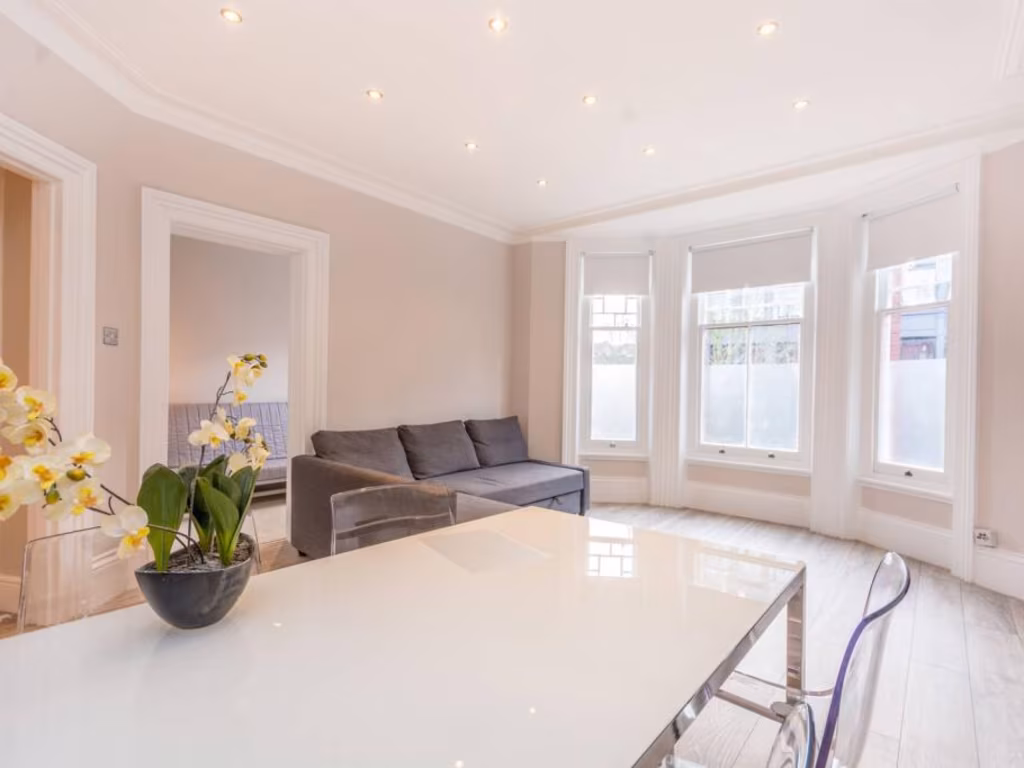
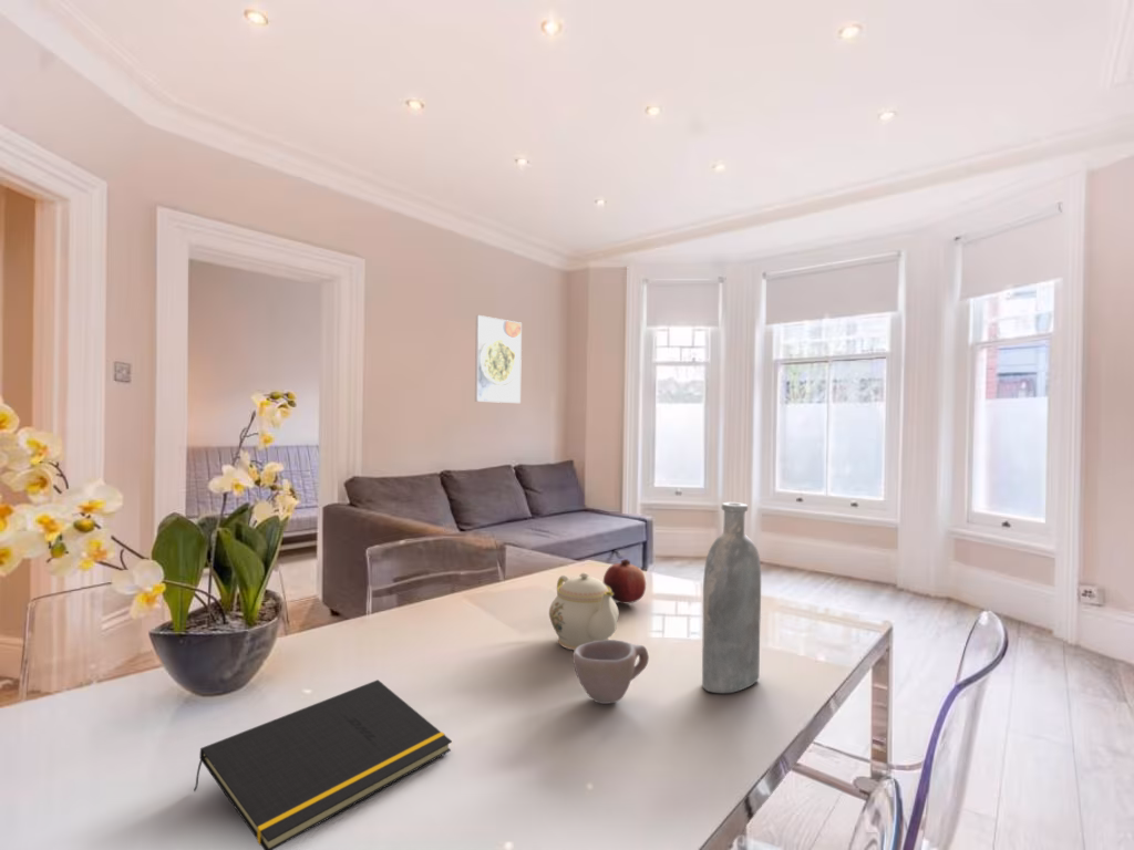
+ fruit (623, 581)
+ teapot (581, 607)
+ bottle (732, 592)
+ notepad (332, 749)
+ cup (611, 671)
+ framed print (498, 361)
